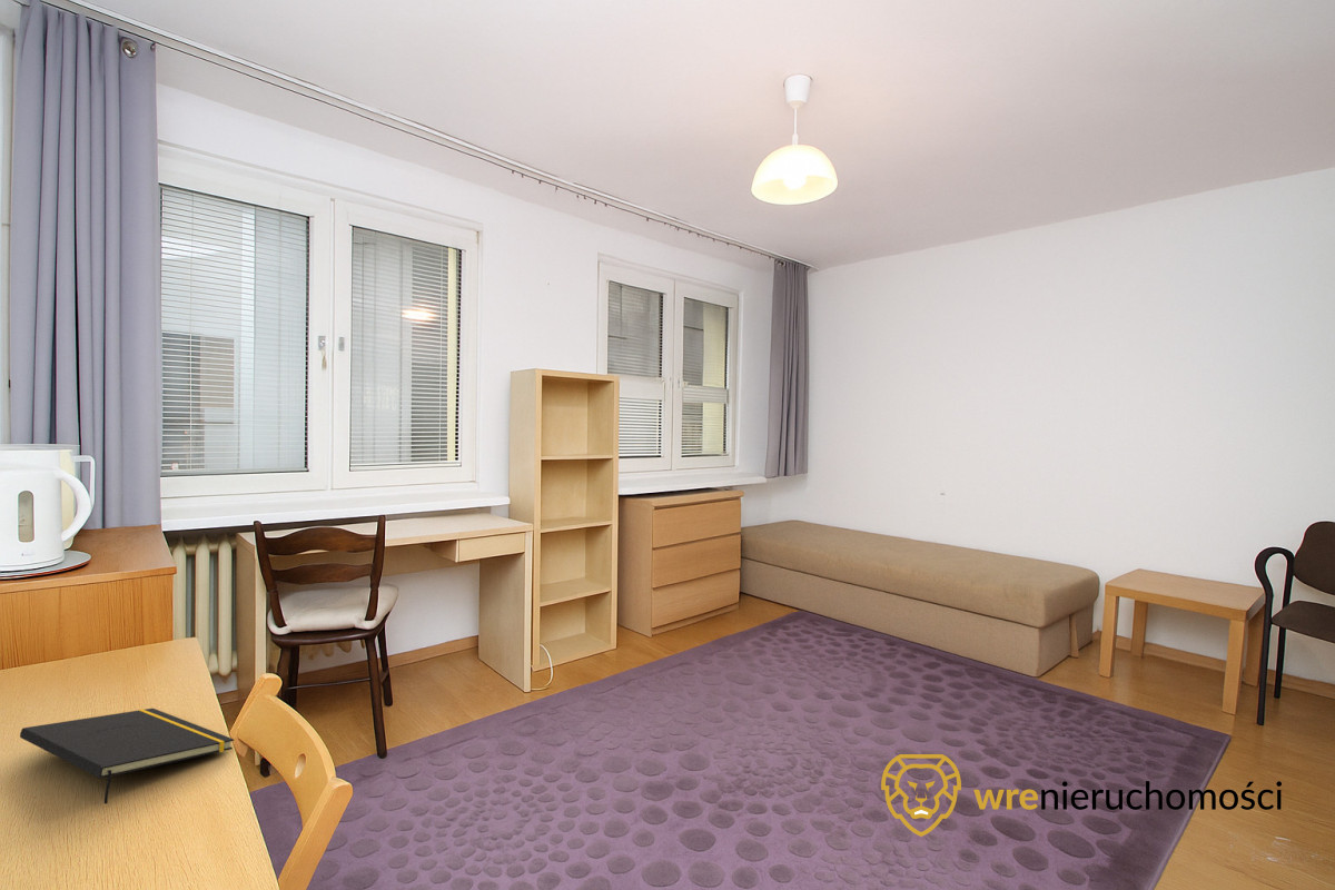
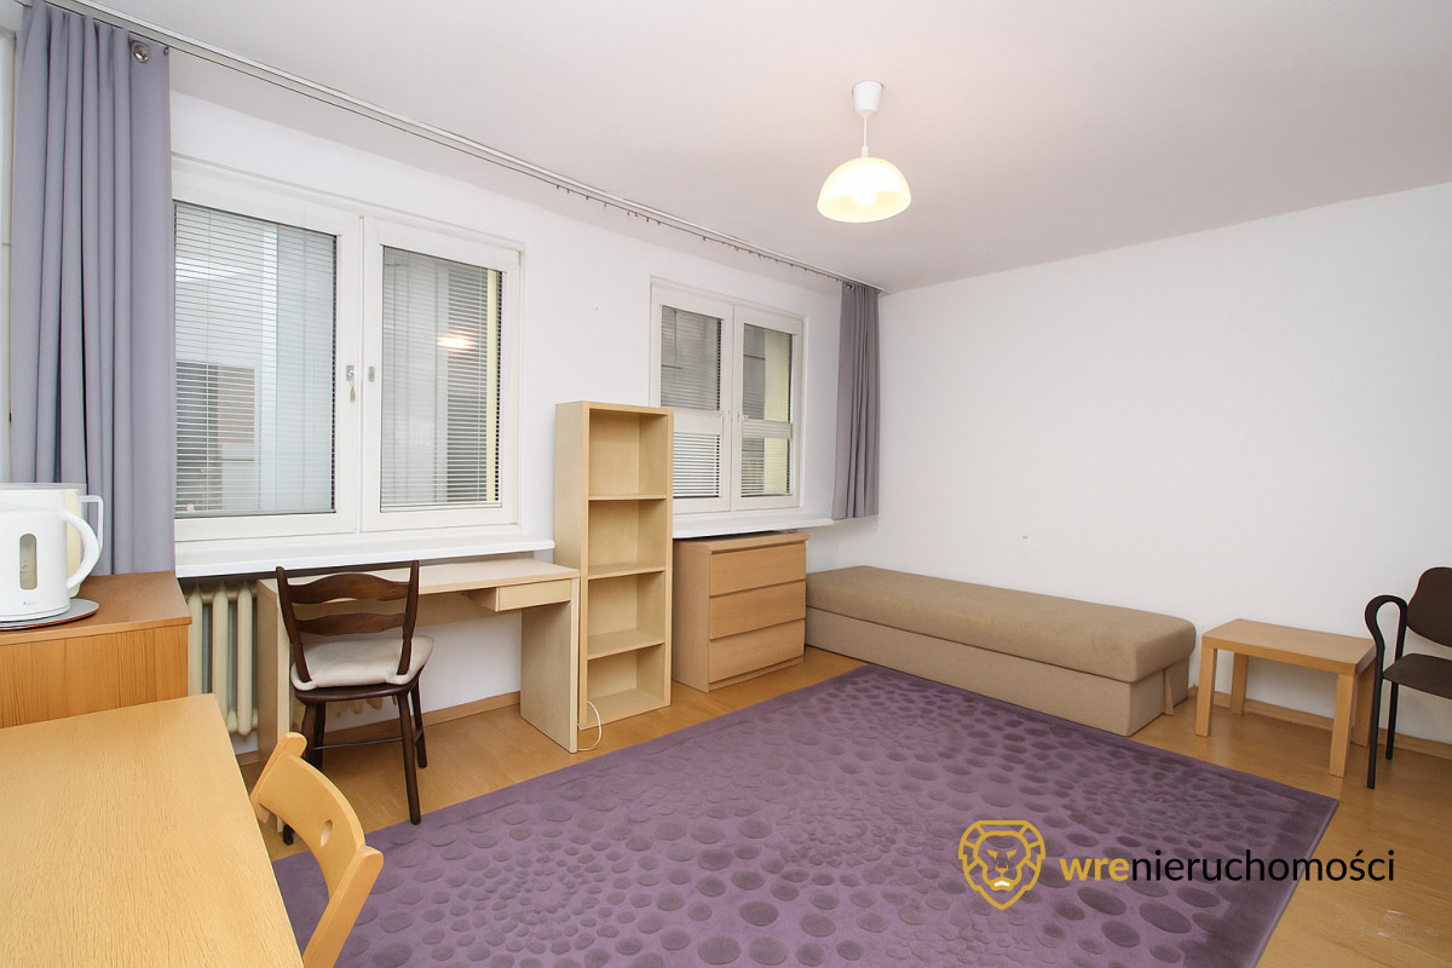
- notepad (129, 739)
